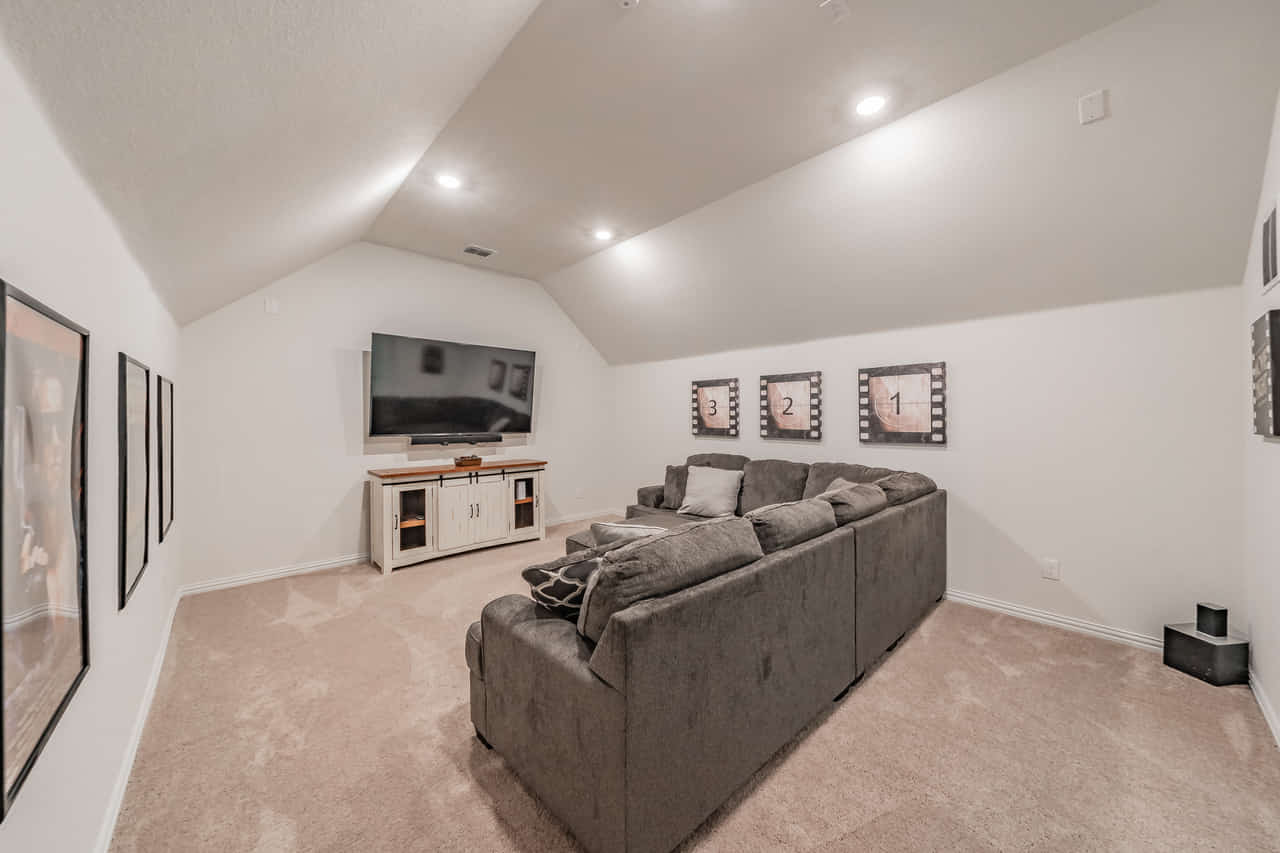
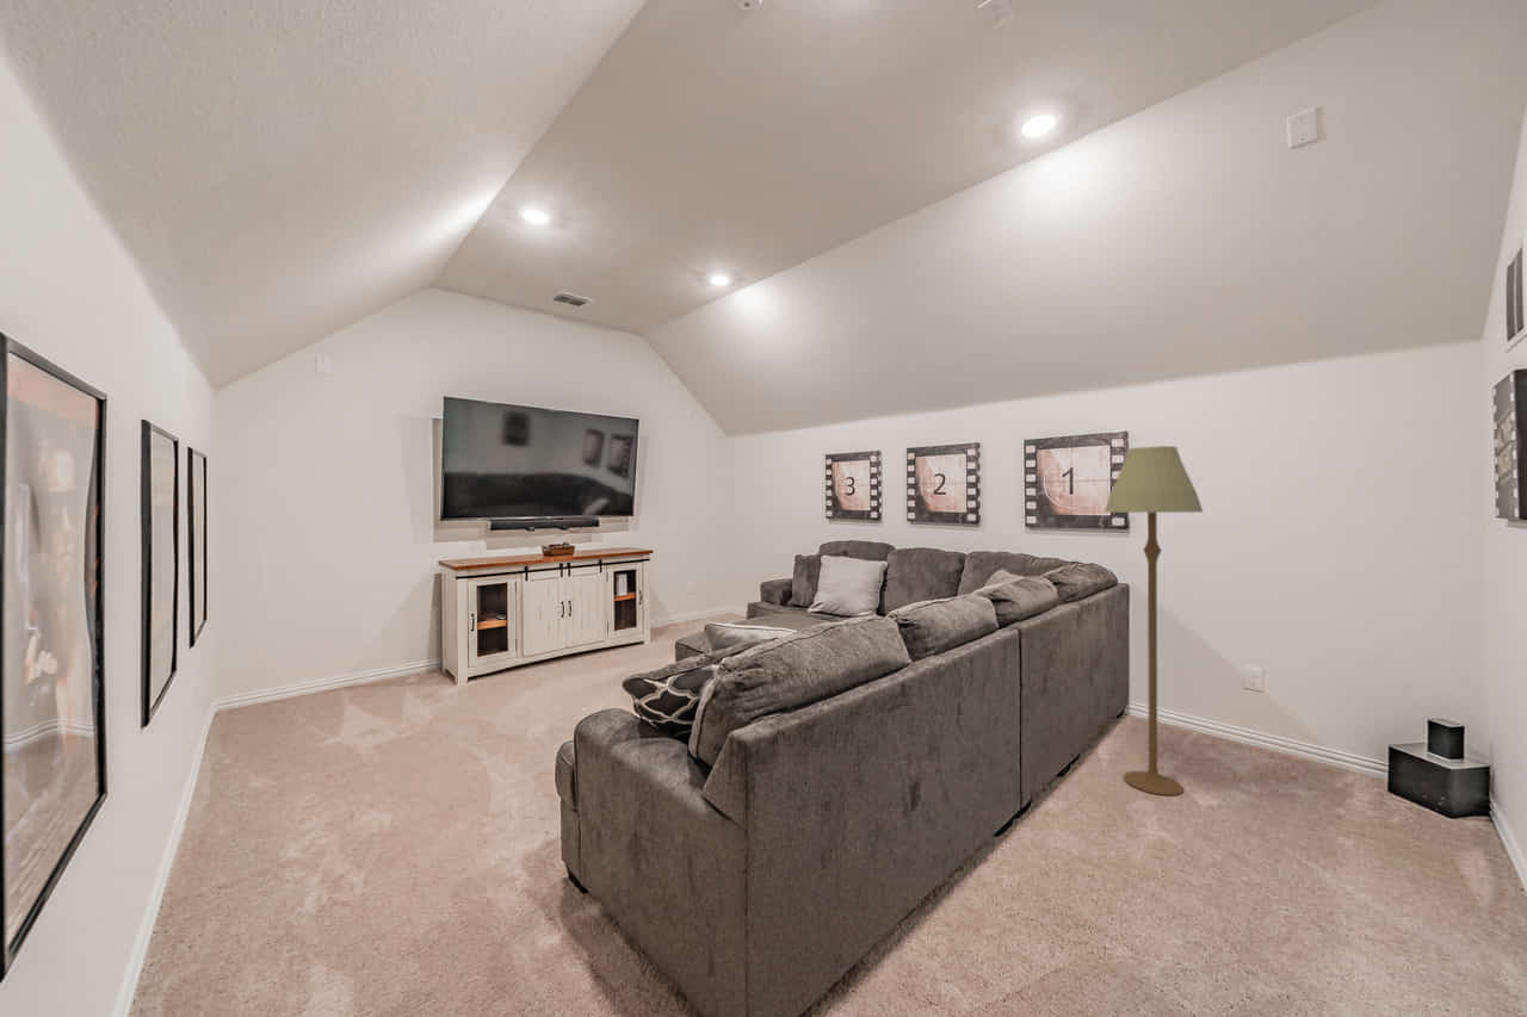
+ floor lamp (1152, 615)
